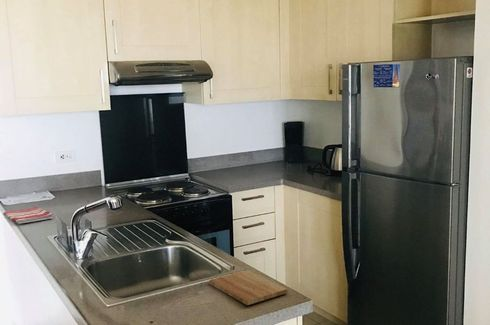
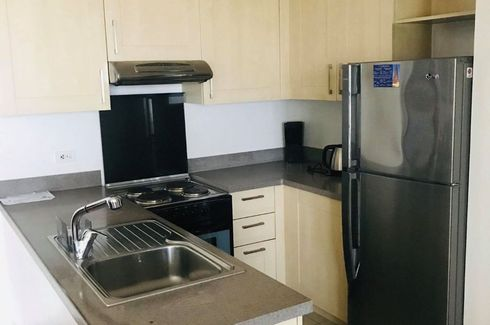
- cutting board (247, 286)
- dish towel (28, 214)
